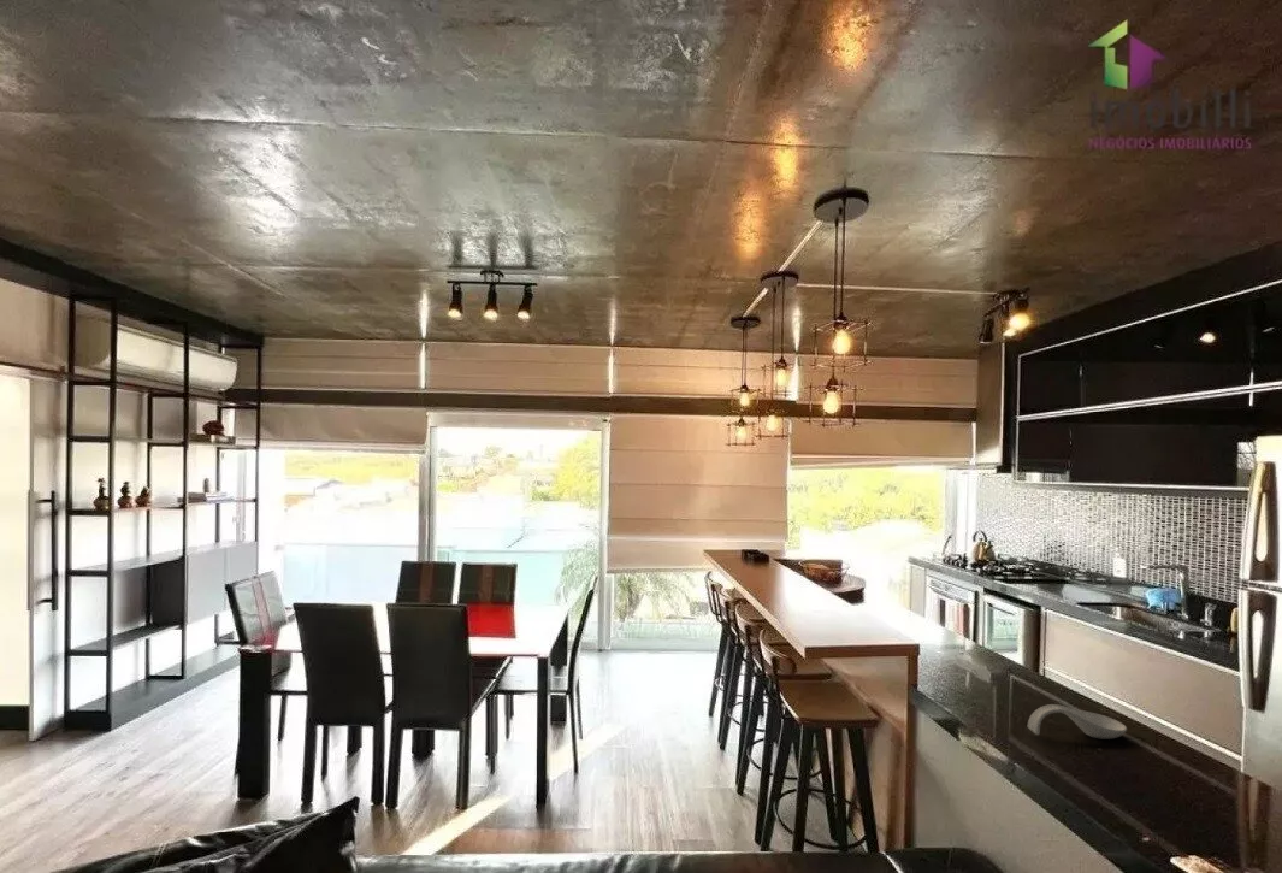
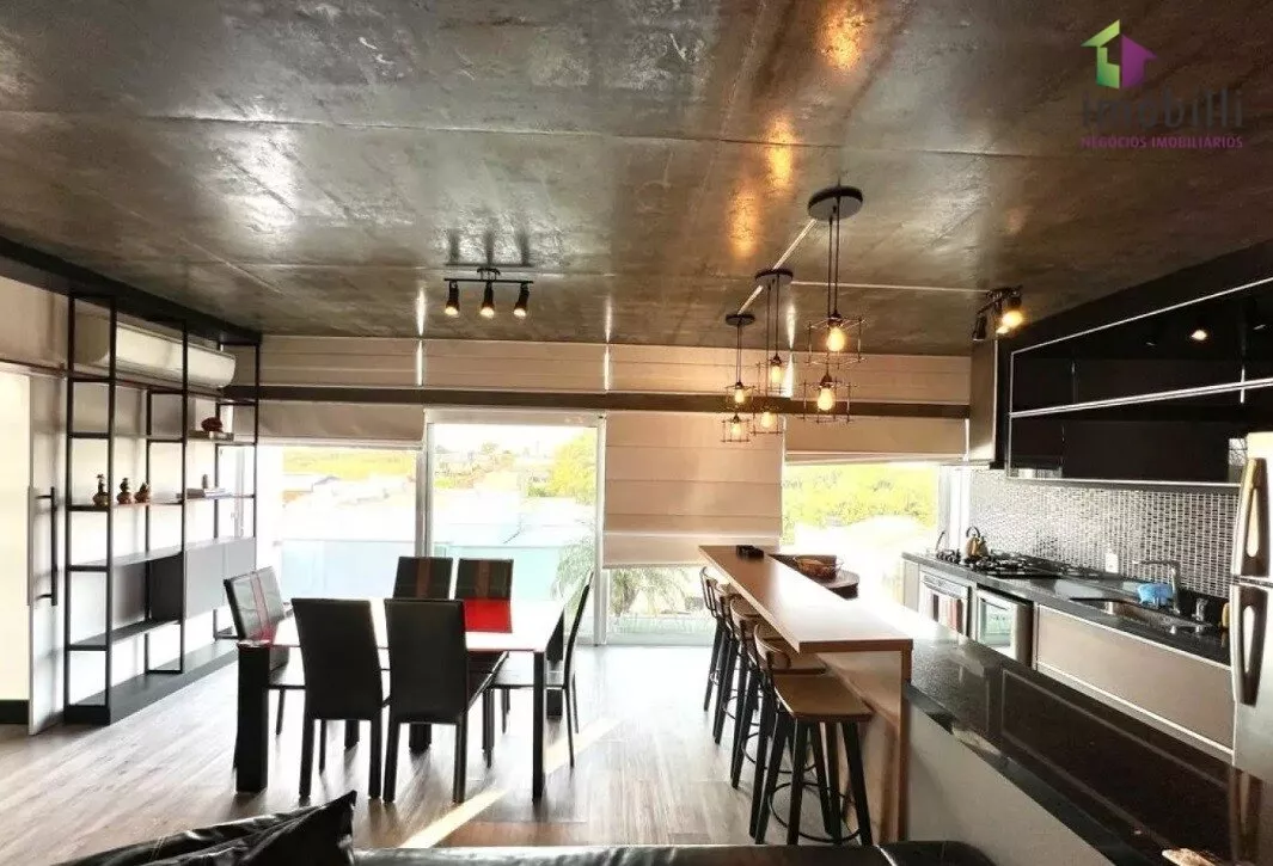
- spoon rest (1076, 720)
